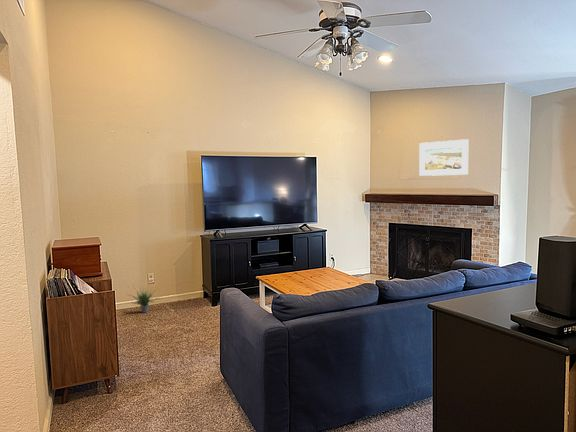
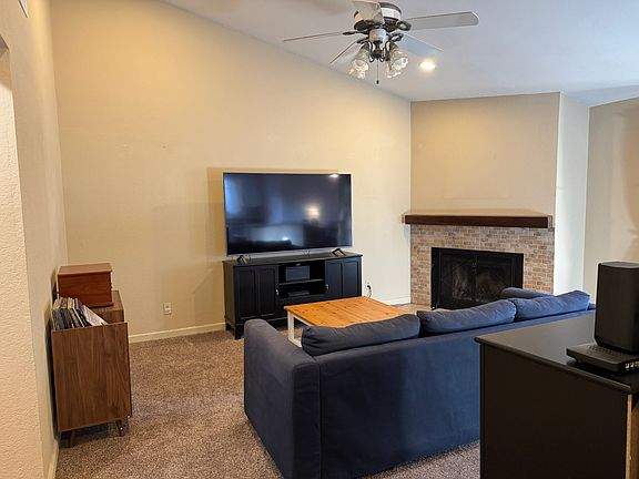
- potted plant (143, 297)
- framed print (442, 158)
